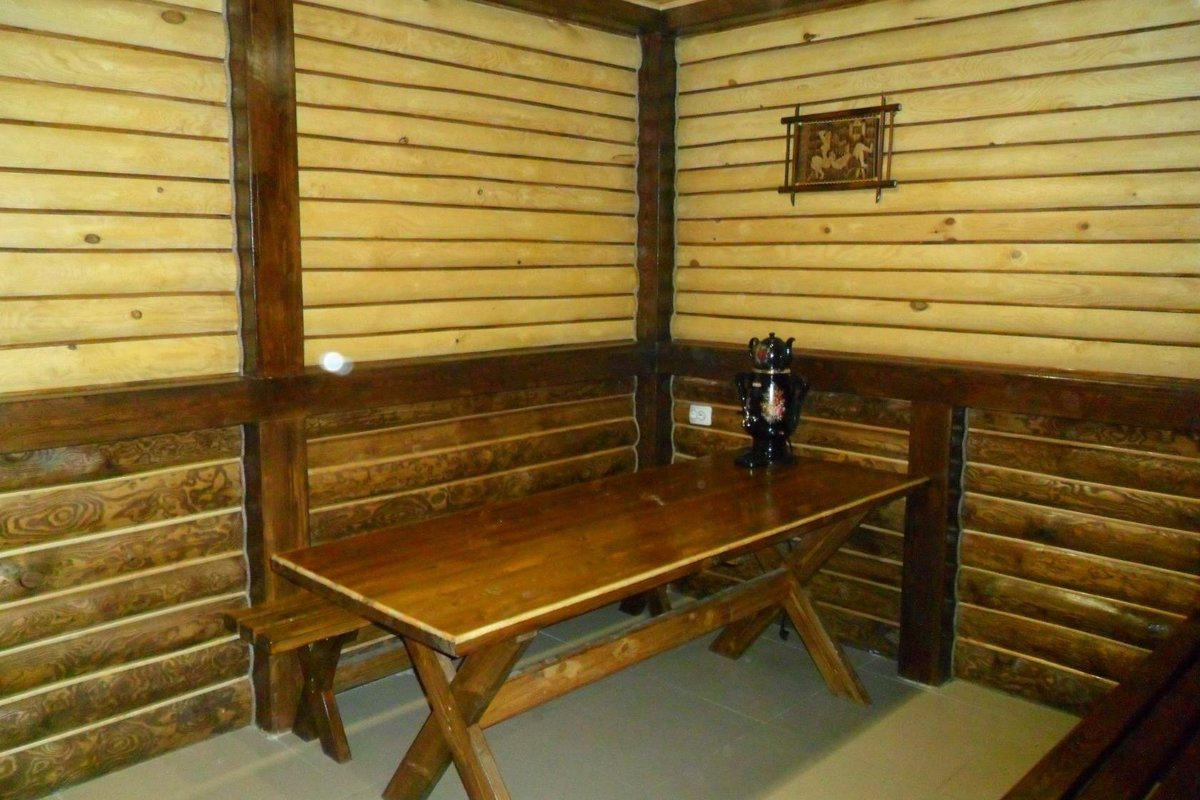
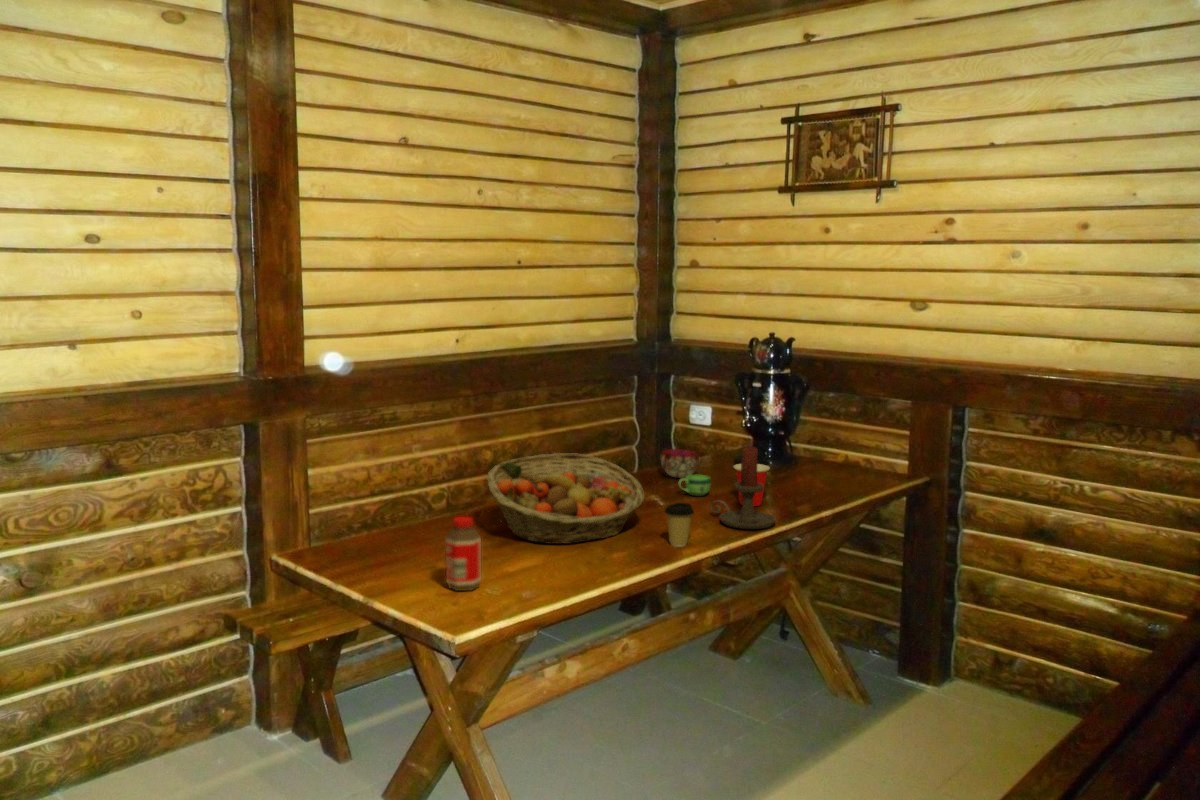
+ bottle (463, 552)
+ candle holder (741, 484)
+ cup (757, 482)
+ fruit basket (565, 497)
+ decorative bowl (679, 464)
+ cup (694, 486)
+ coffee cup (678, 524)
